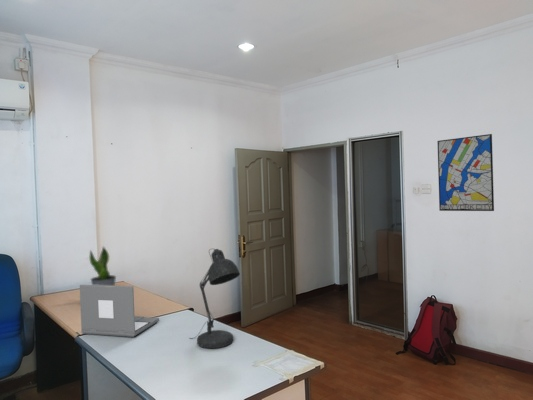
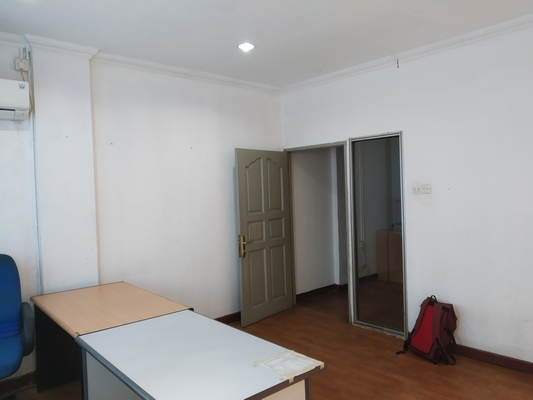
- wall art (464, 174)
- potted plant (103, 273)
- laptop (120, 304)
- desk lamp (205, 296)
